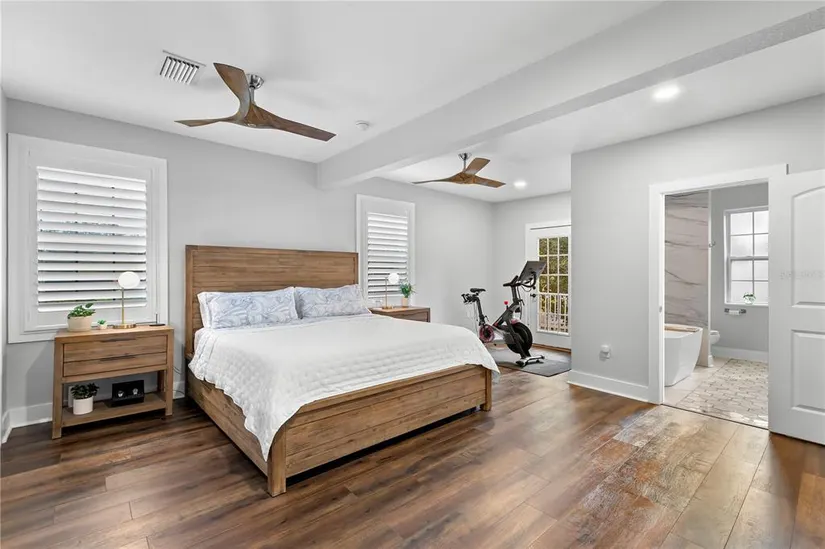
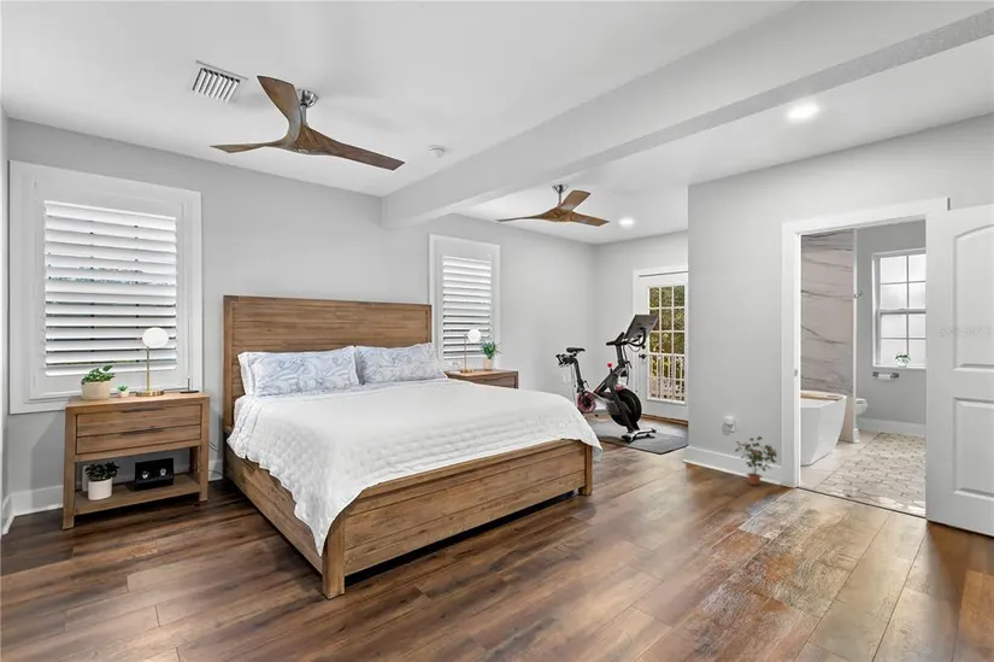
+ potted plant (754, 459)
